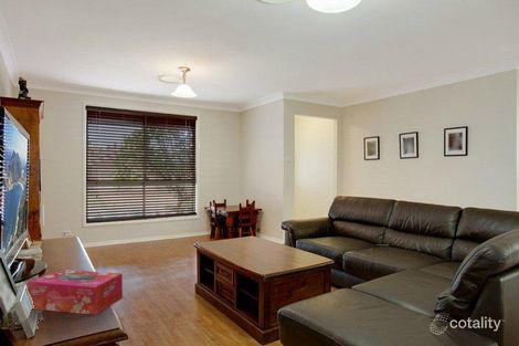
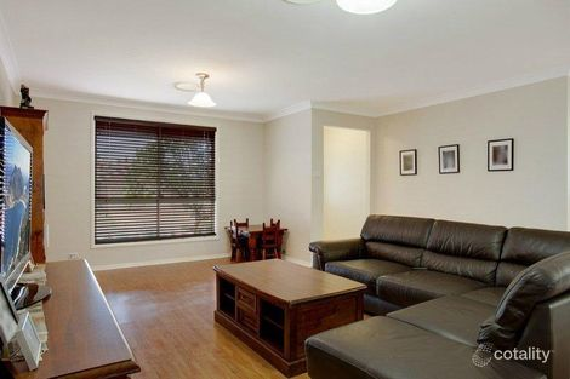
- tissue box (76, 290)
